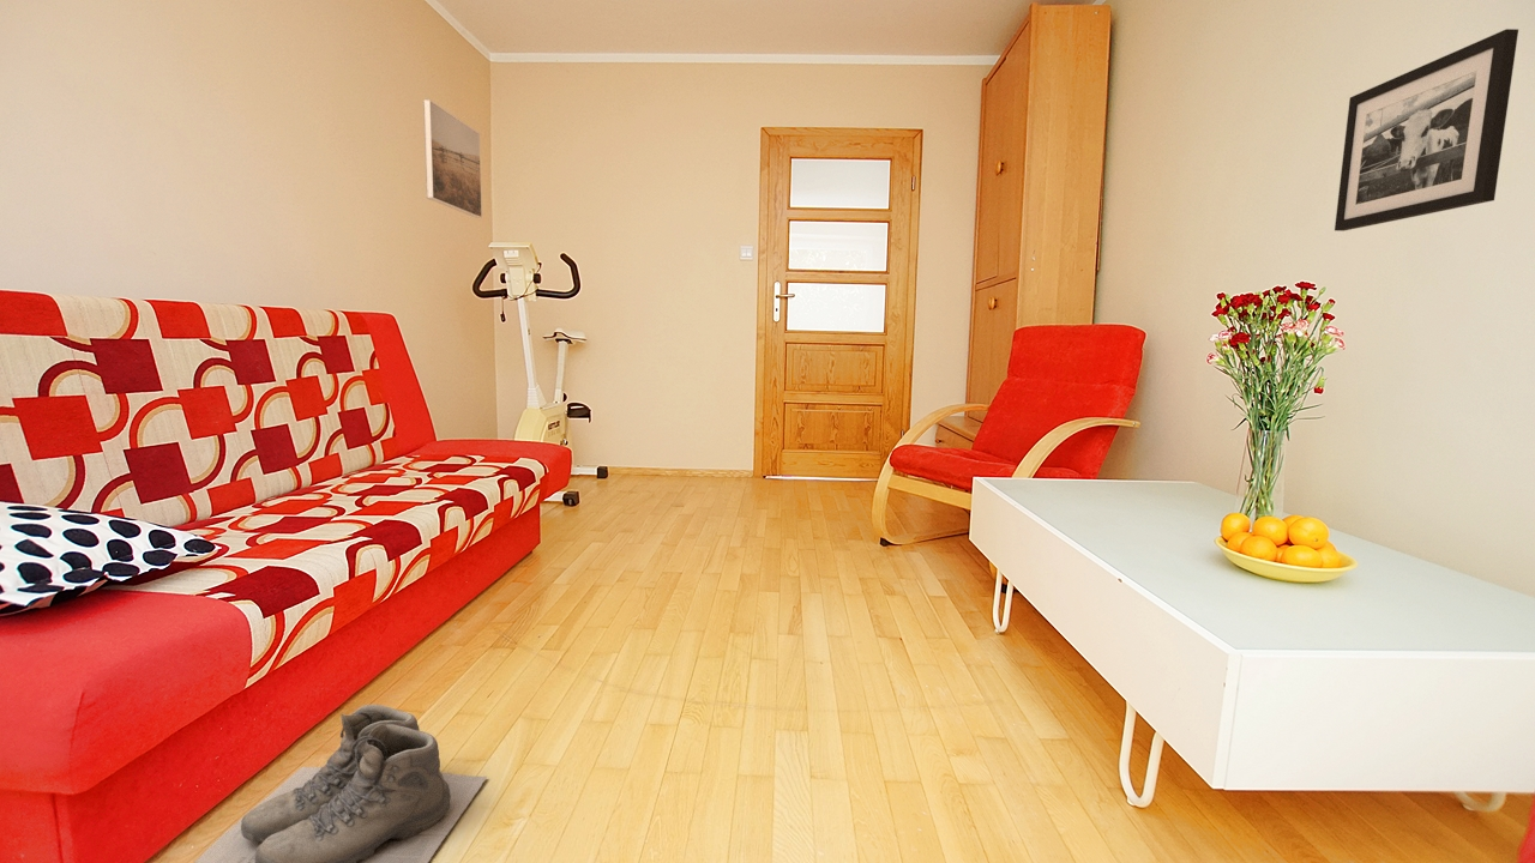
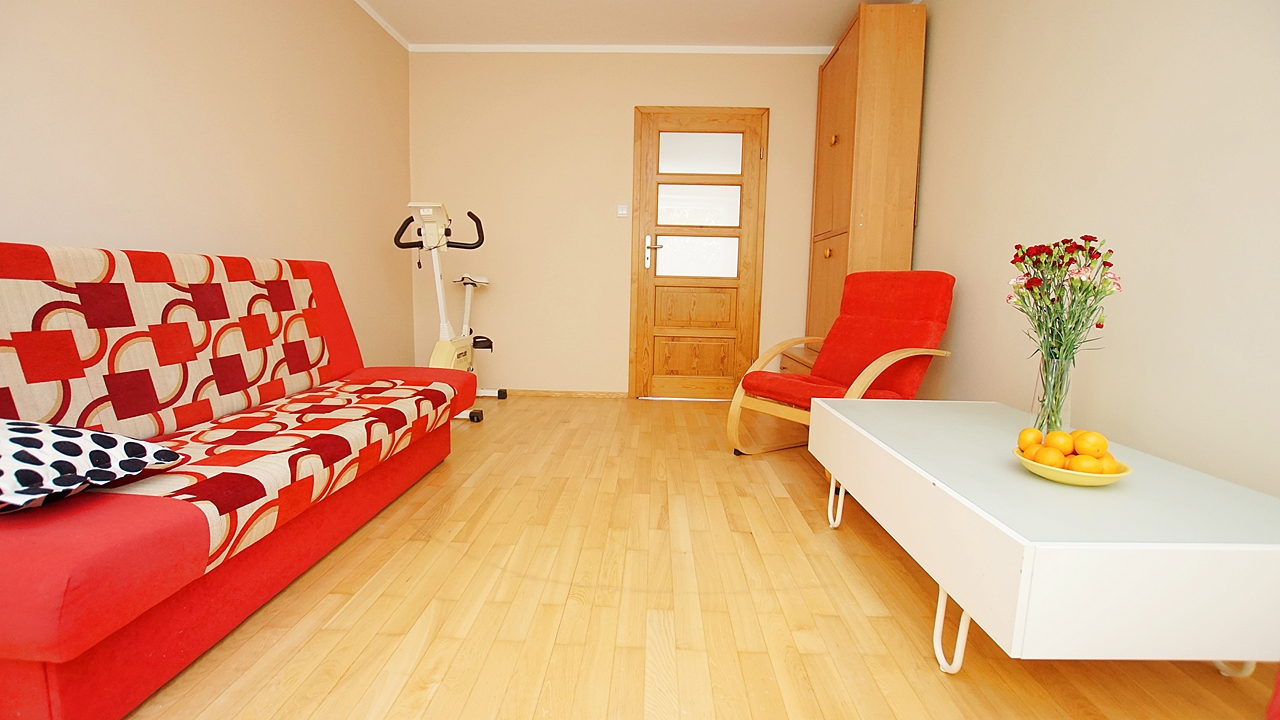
- boots (343, 776)
- picture frame (1414, 143)
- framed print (455, 163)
